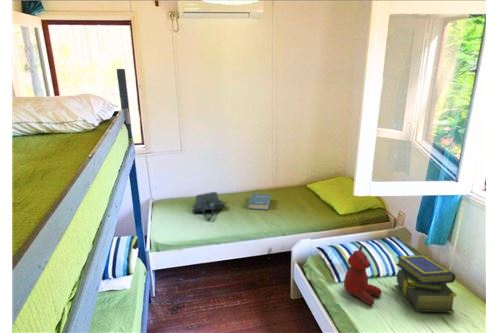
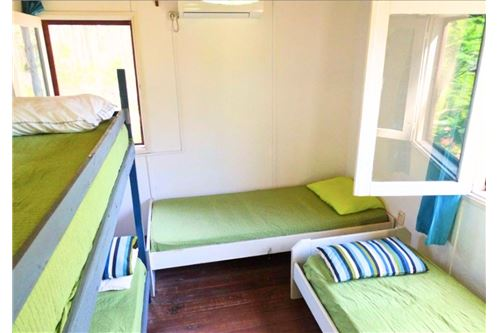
- teddy bear (363, 273)
- stack of books (422, 280)
- hardback book (259, 201)
- tote bag (208, 205)
